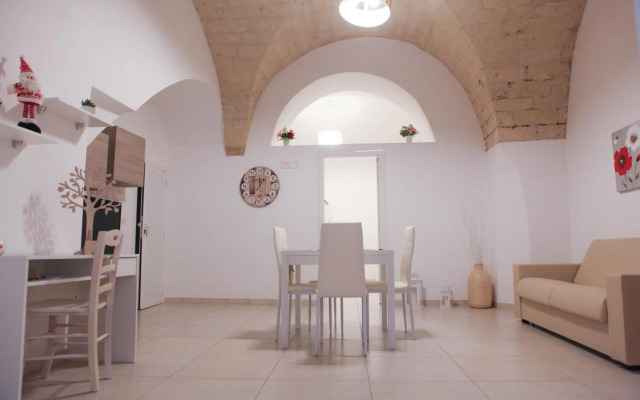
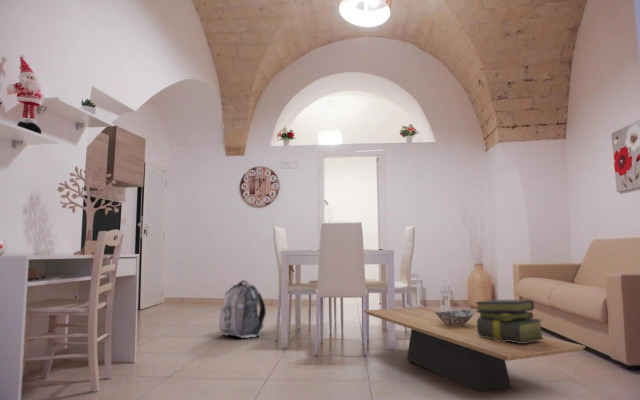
+ stack of books (506, 318)
+ coffee table (452, 348)
+ decorative bowl (454, 317)
+ backpack (242, 307)
